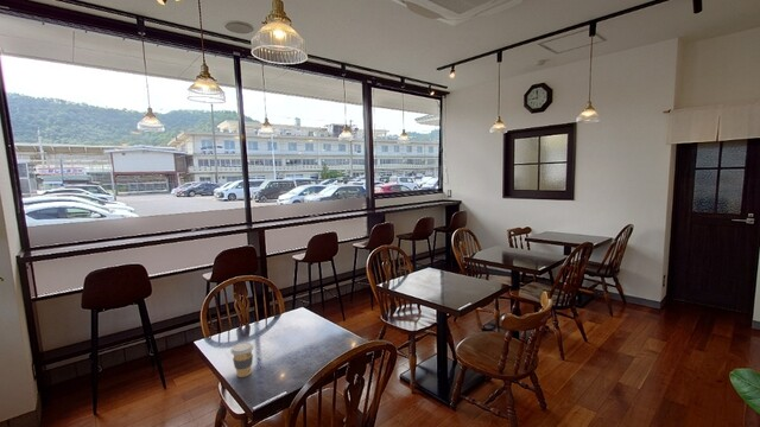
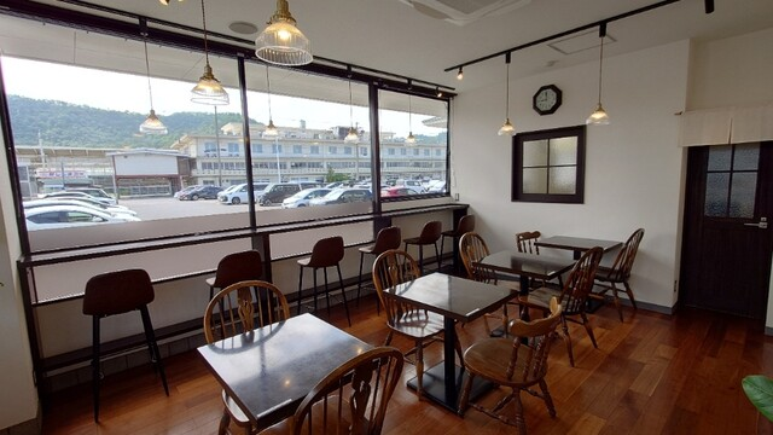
- coffee cup (242, 359)
